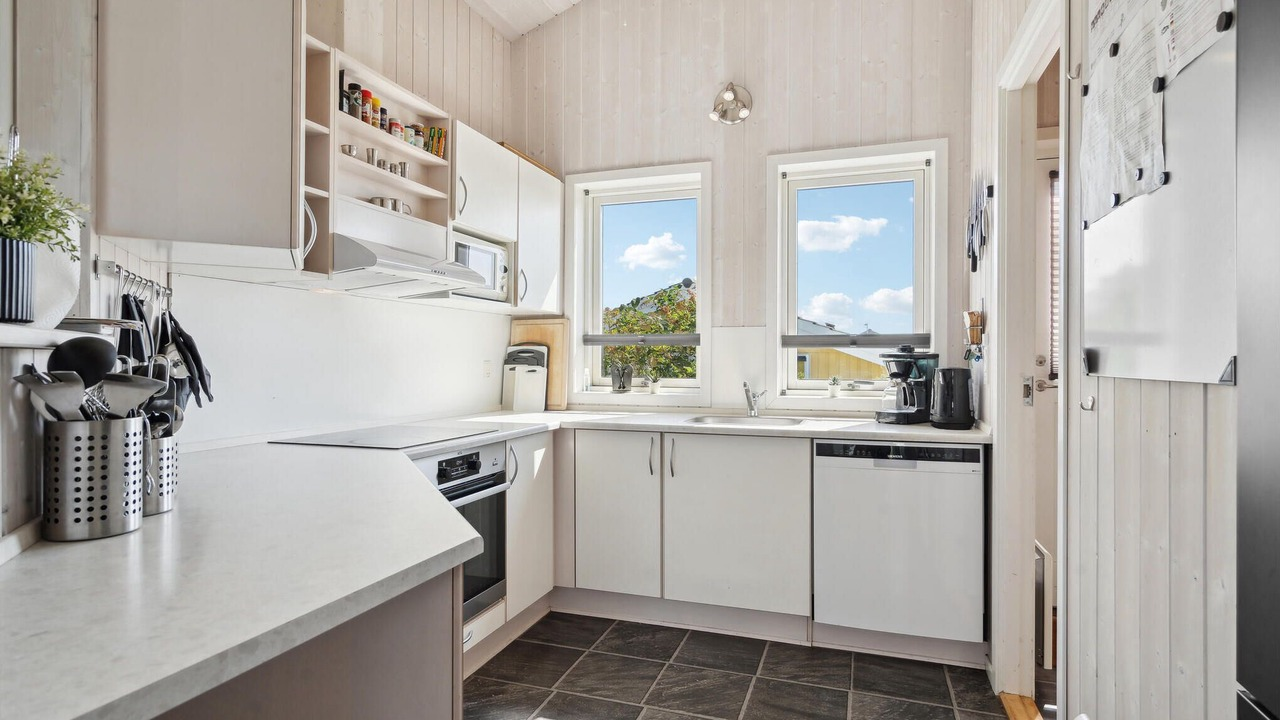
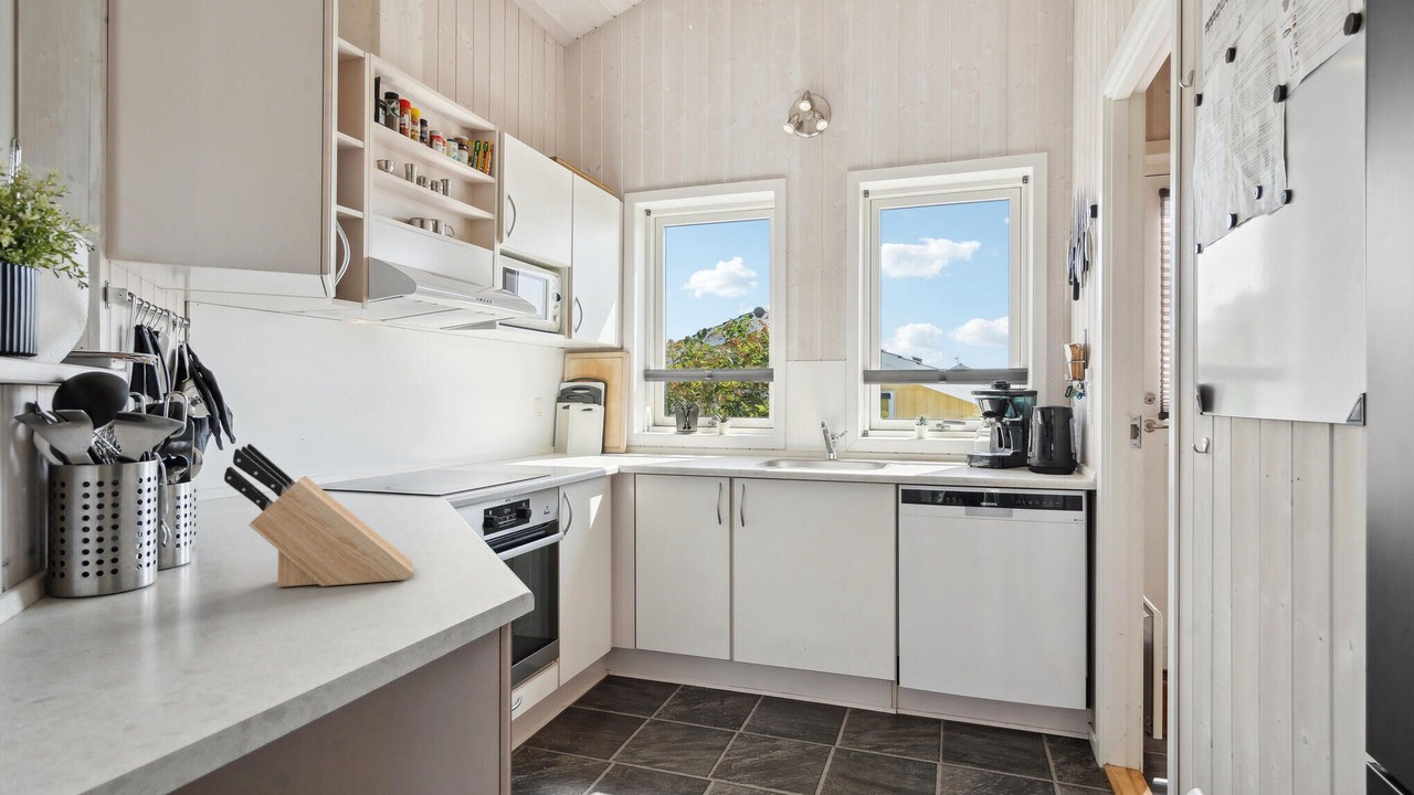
+ knife block (323, 511)
